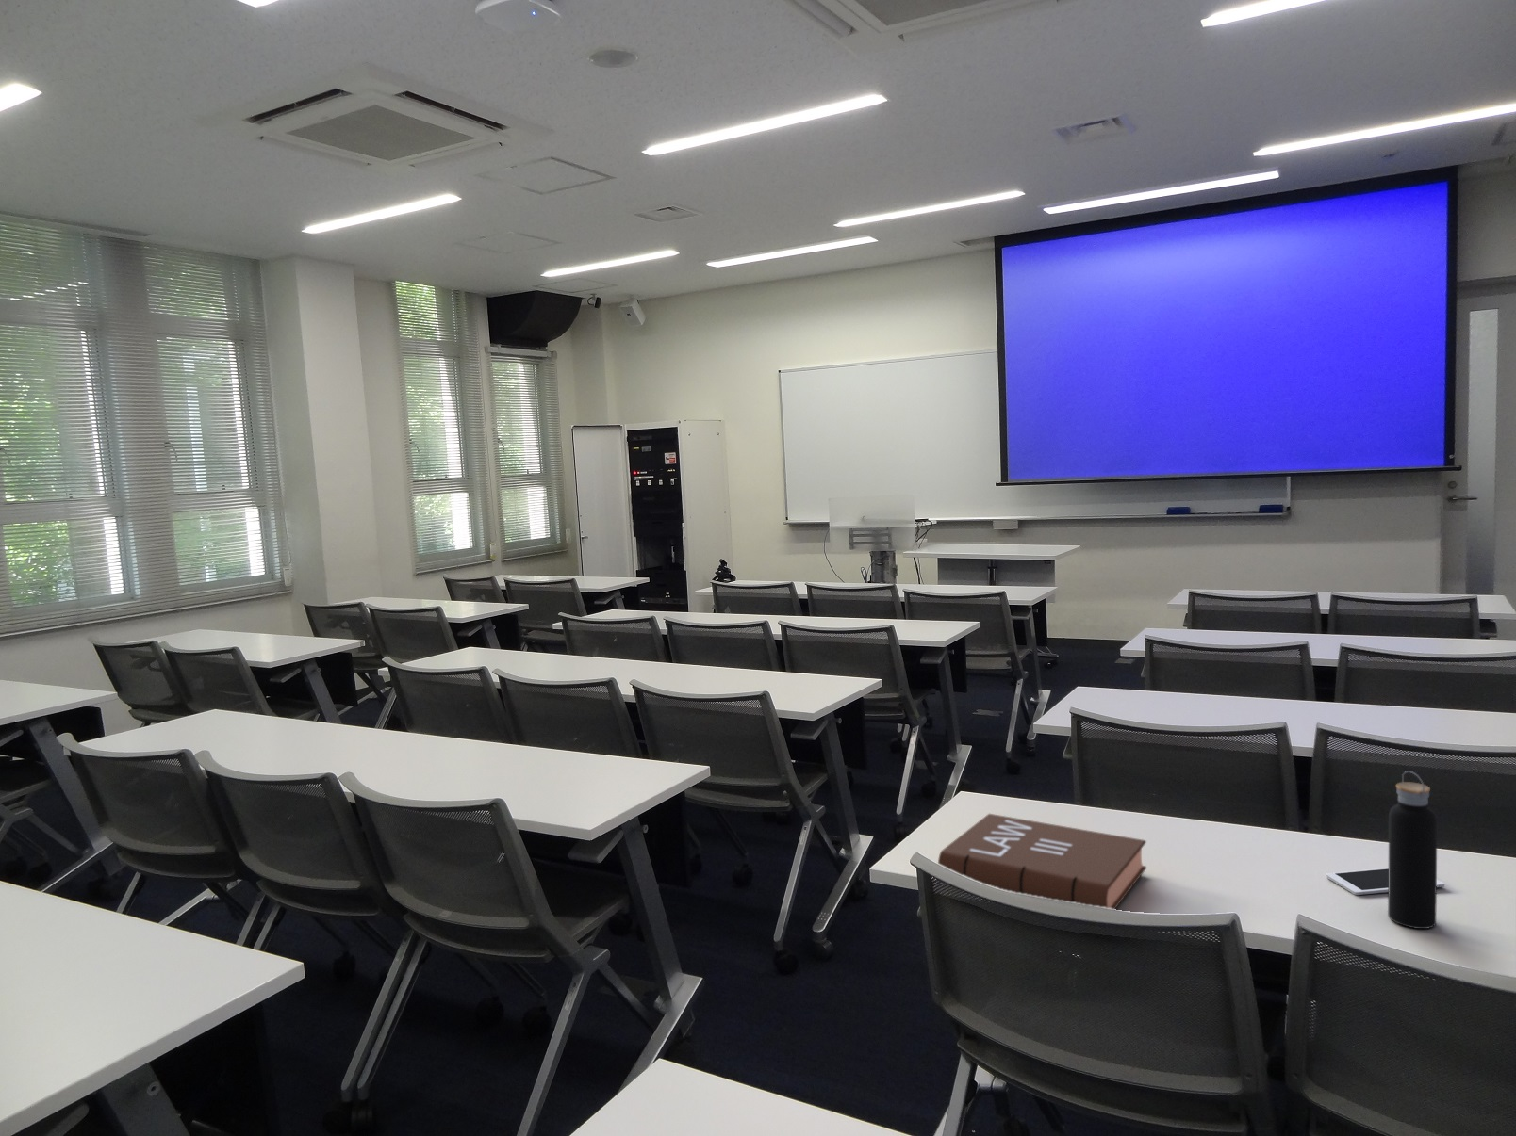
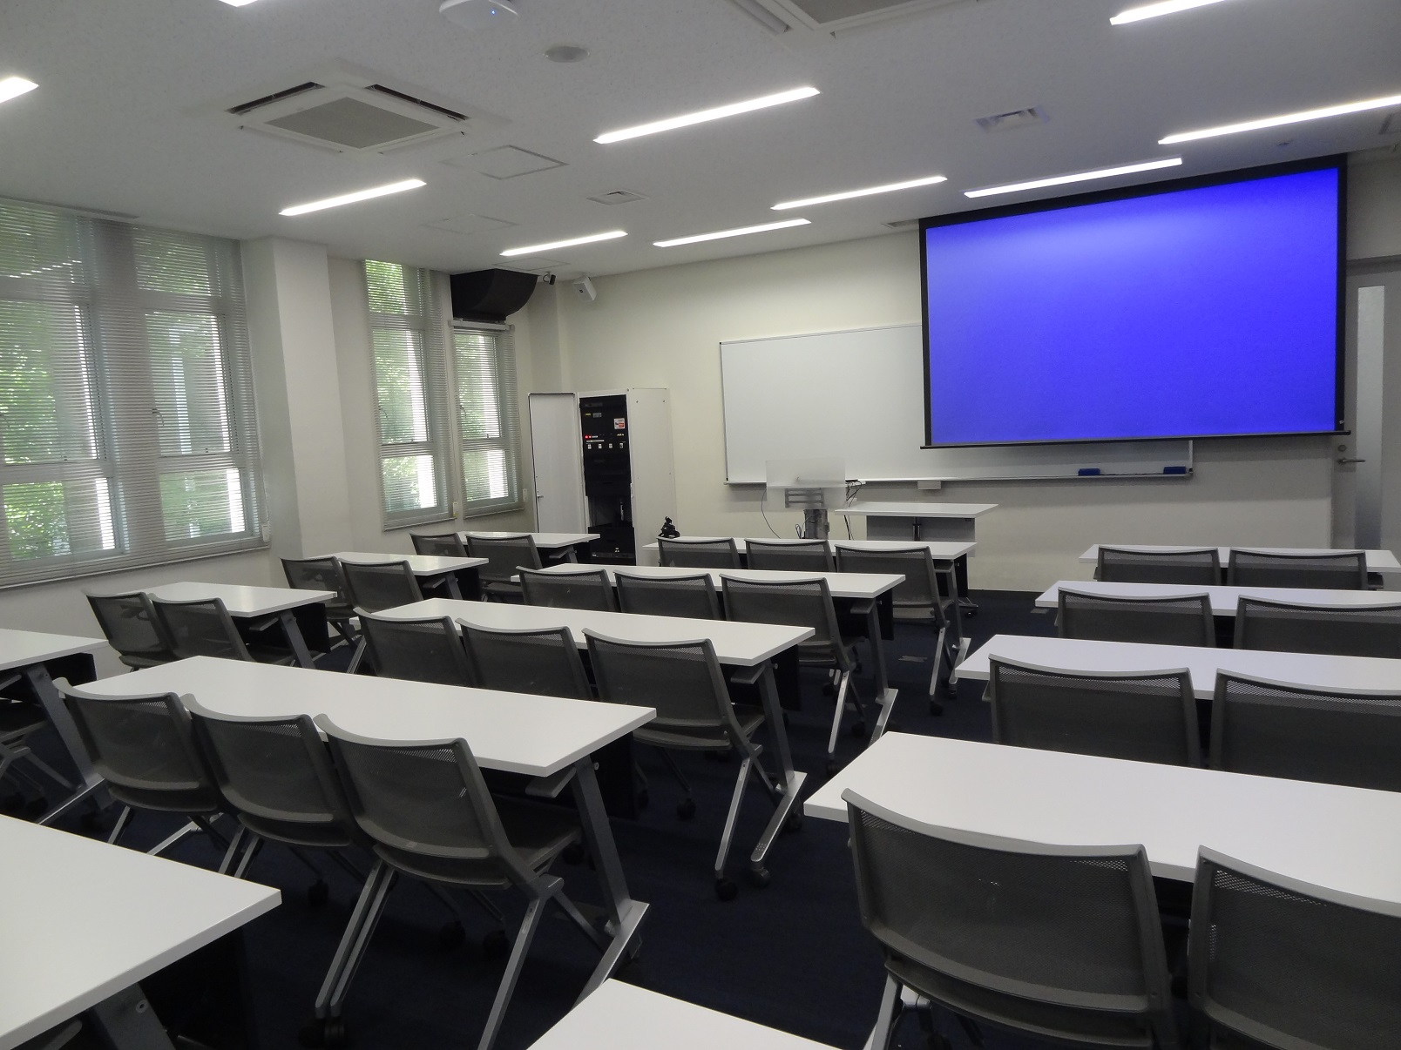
- water bottle (1412, 846)
- book (1041, 860)
- cell phone (1383, 879)
